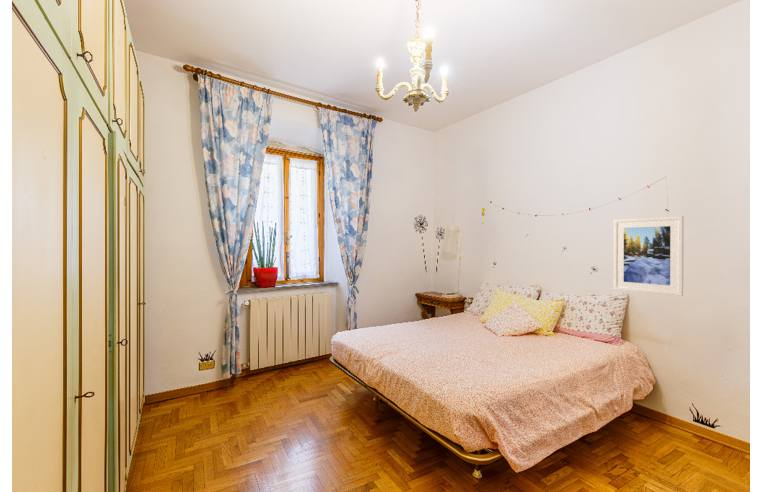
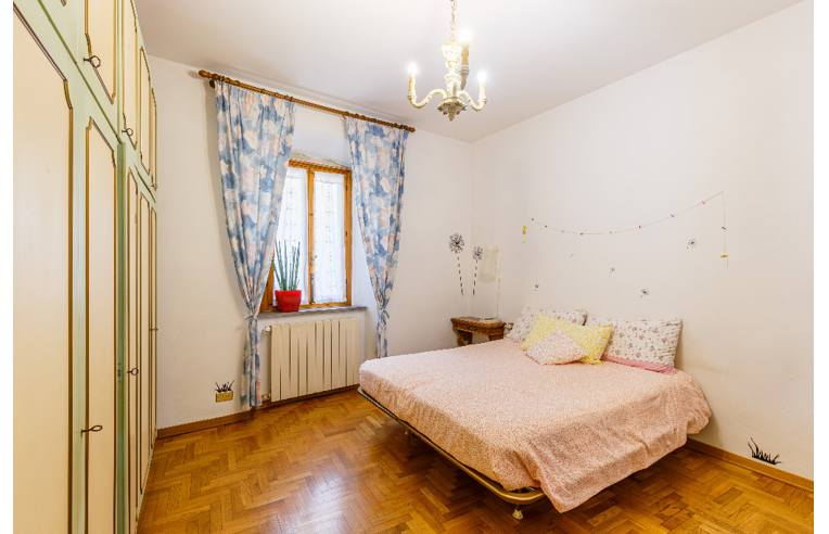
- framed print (646, 255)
